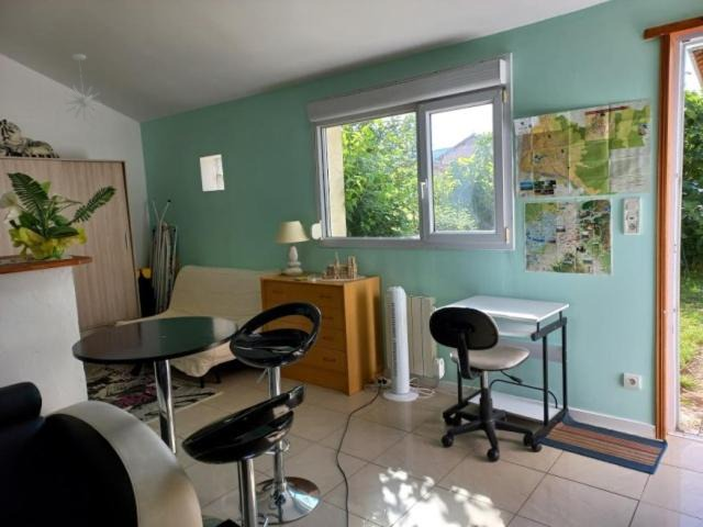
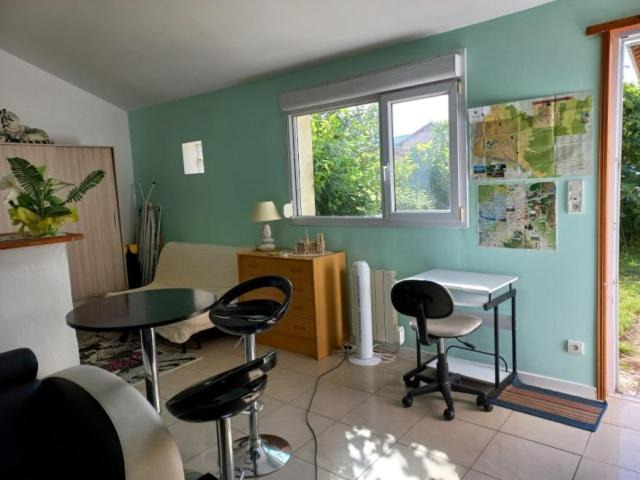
- pendant light (81, 87)
